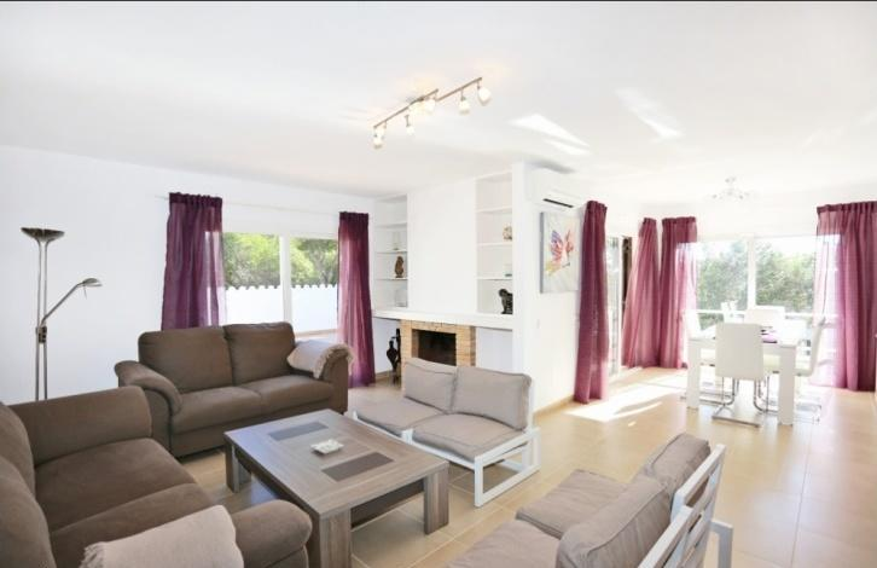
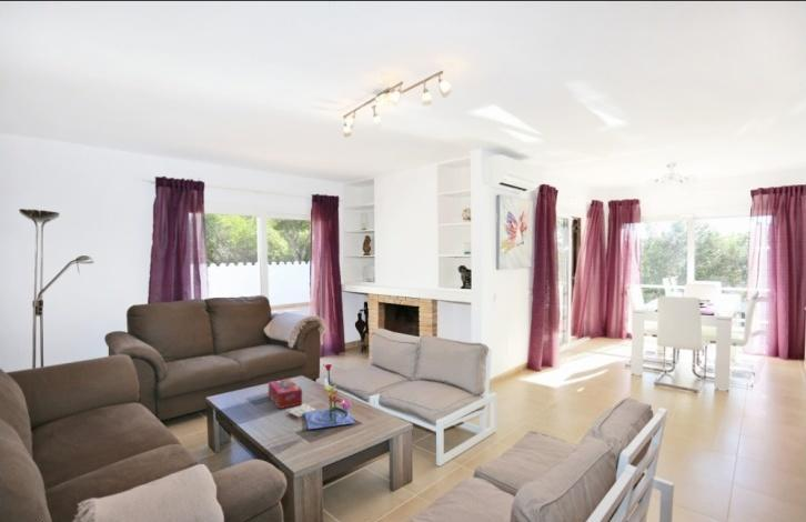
+ flower (329, 393)
+ tissue box (284, 392)
